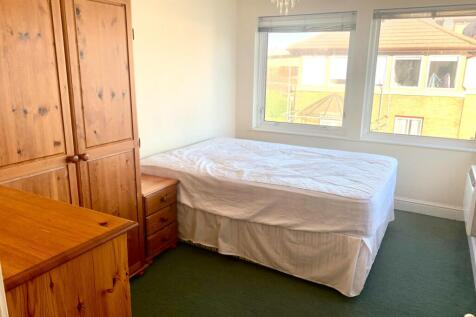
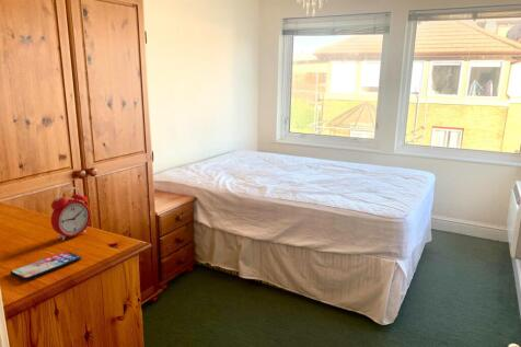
+ smartphone (47, 264)
+ alarm clock (70, 211)
